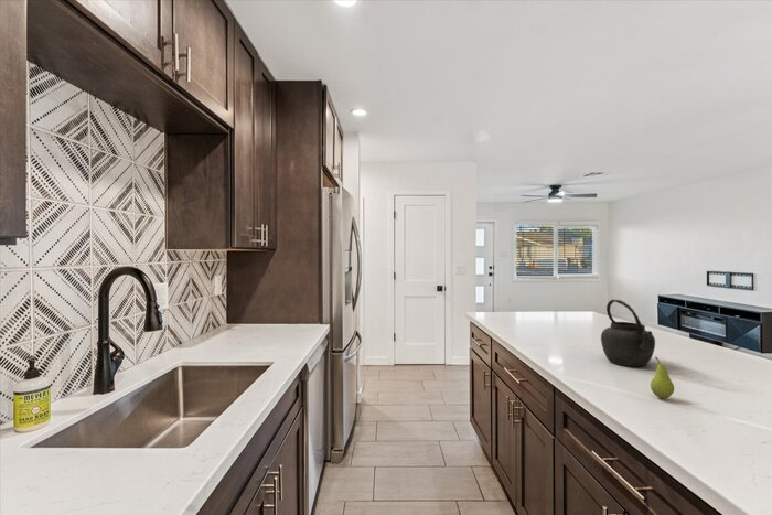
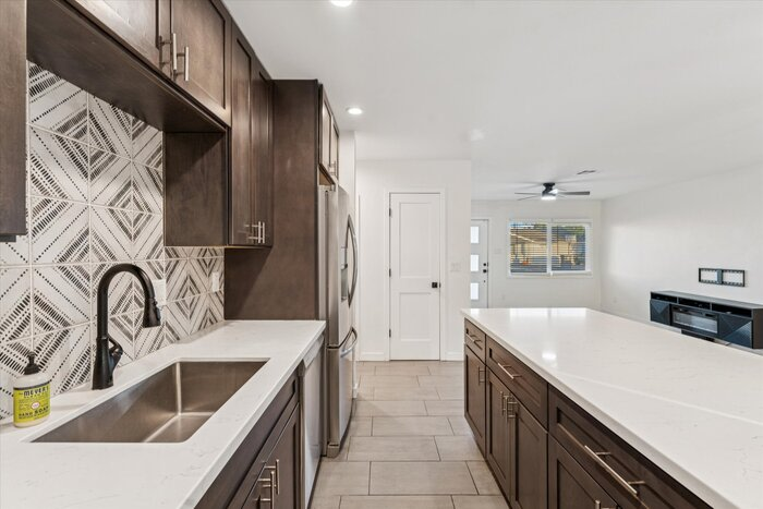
- fruit (662, 377)
- kettle (629, 332)
